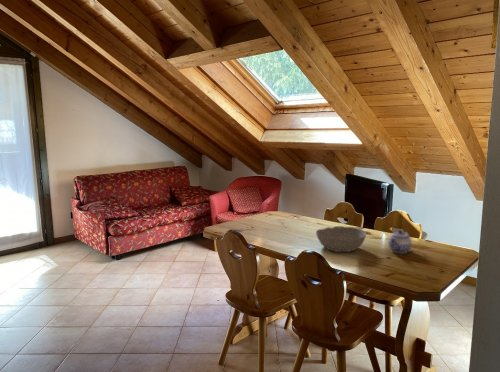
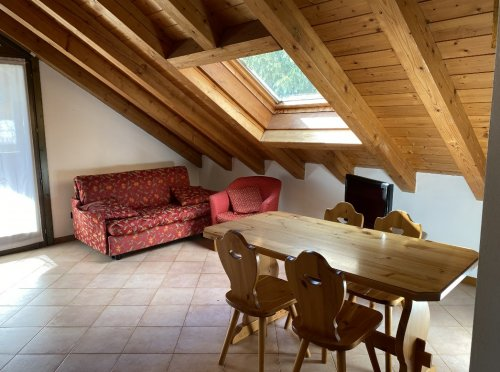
- teapot (399, 240)
- bowl (340, 239)
